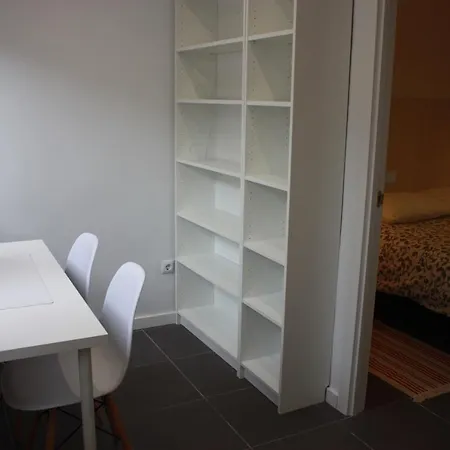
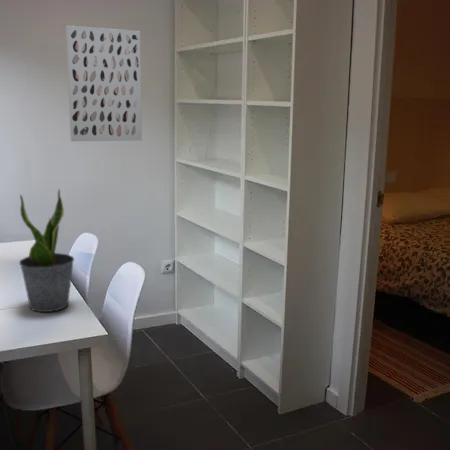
+ potted plant (46, 249)
+ wall art (105, 85)
